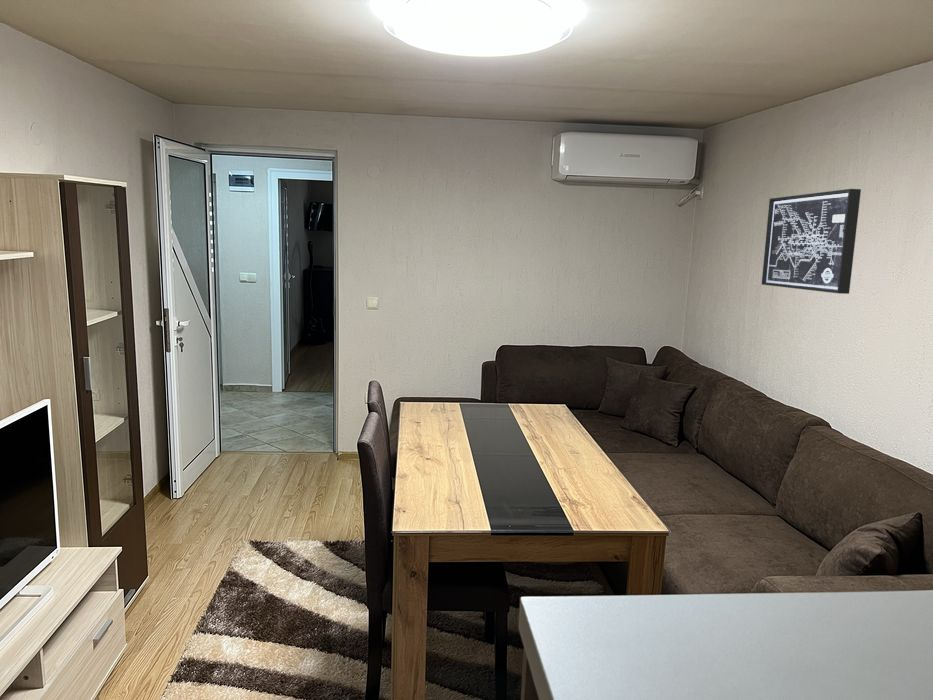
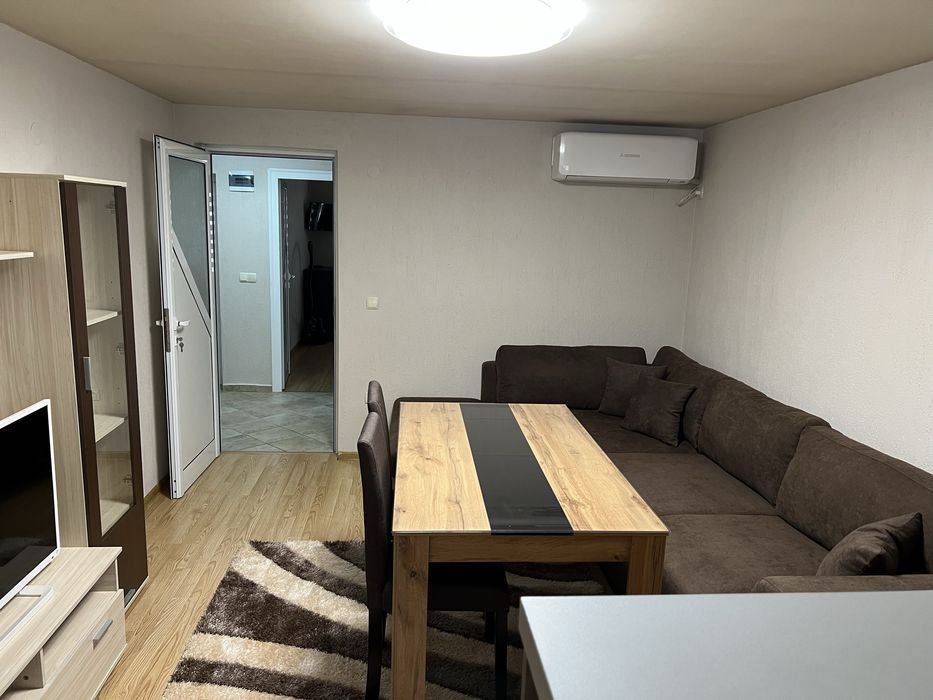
- wall art (805, 242)
